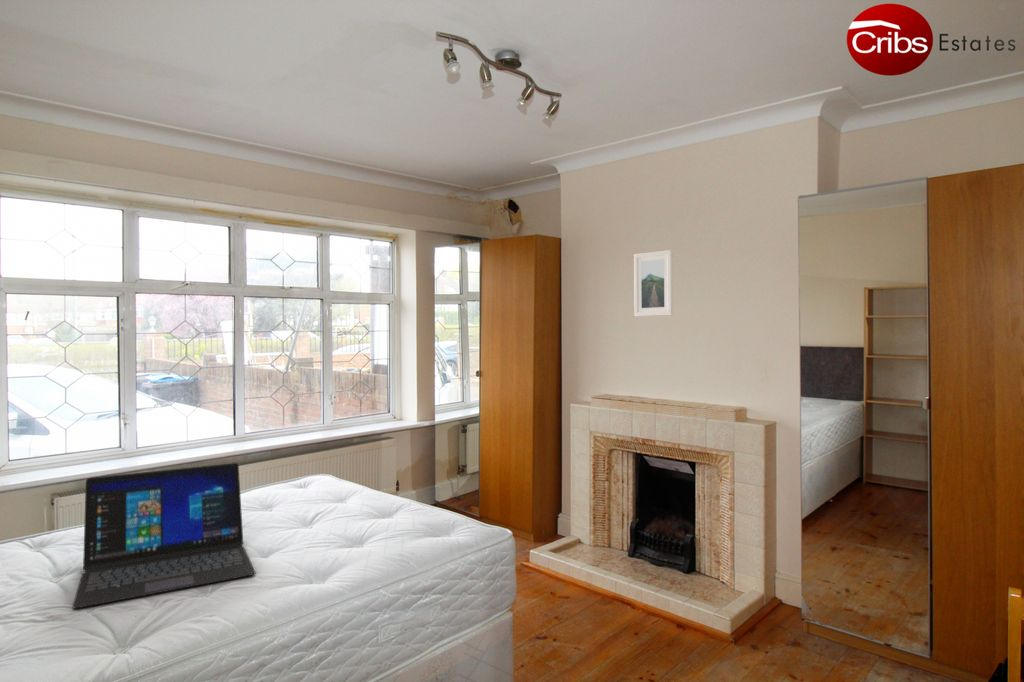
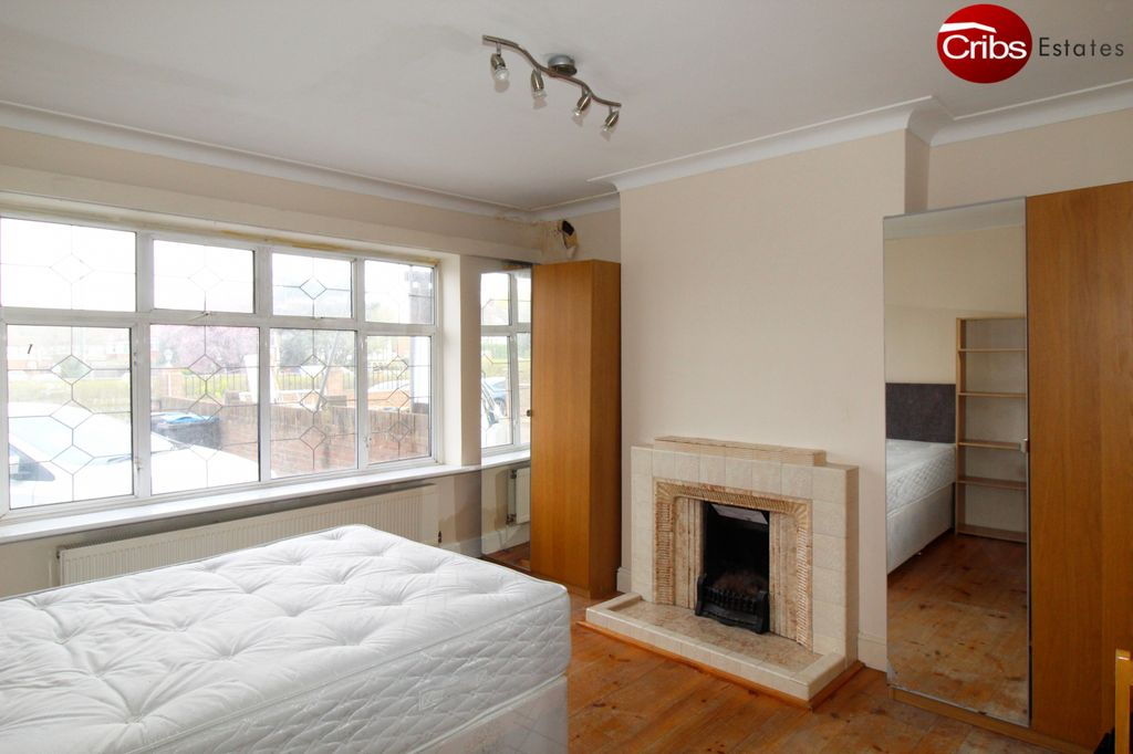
- laptop (168, 524)
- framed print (653, 283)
